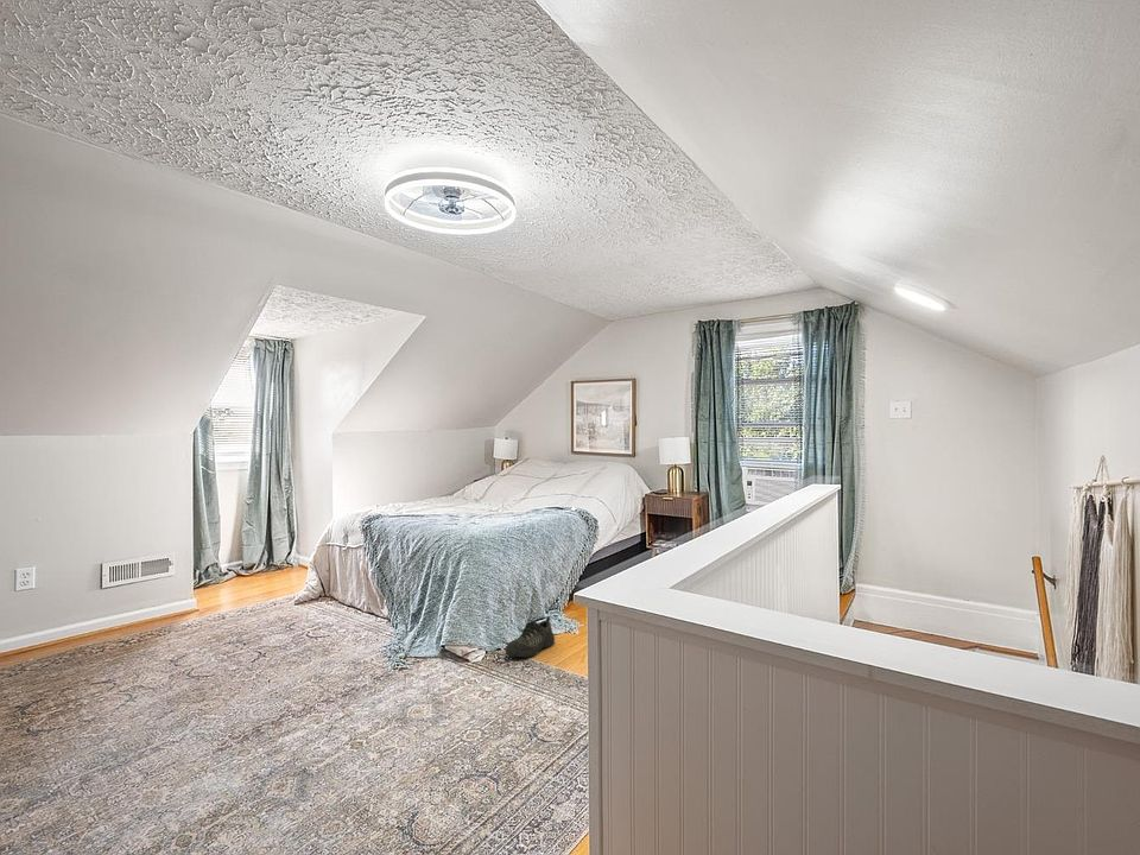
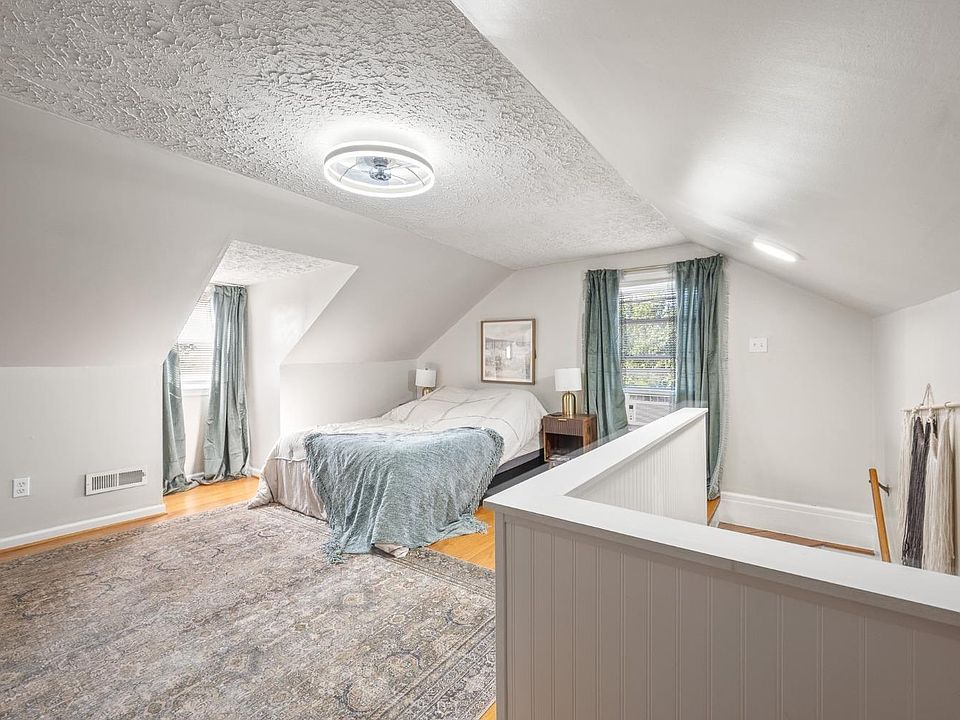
- shoe (531, 632)
